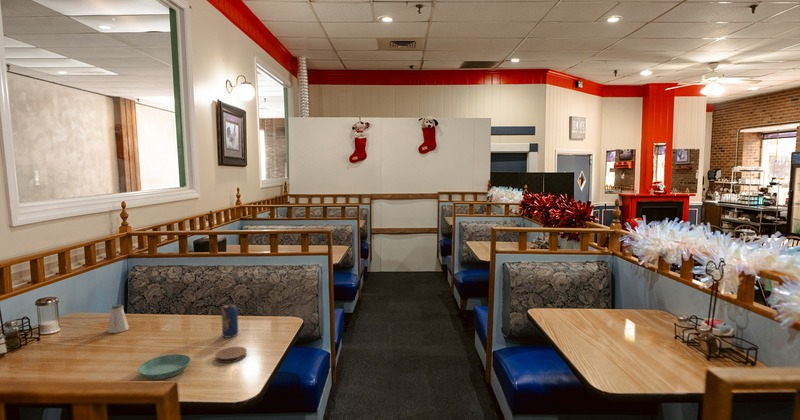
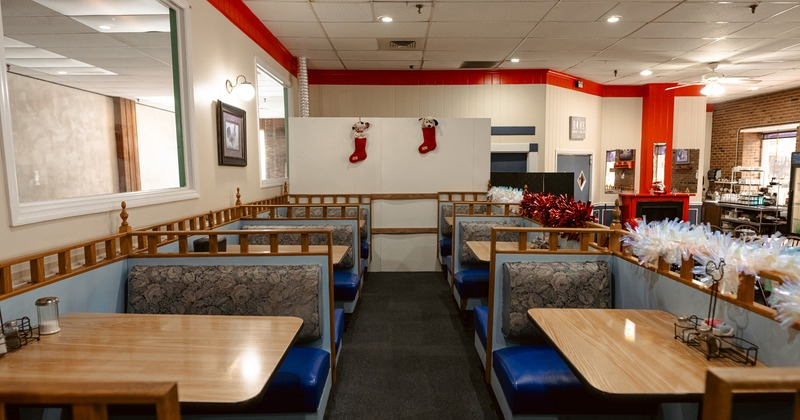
- saltshaker (117, 317)
- beverage can (229, 320)
- coaster (231, 354)
- saucer (165, 367)
